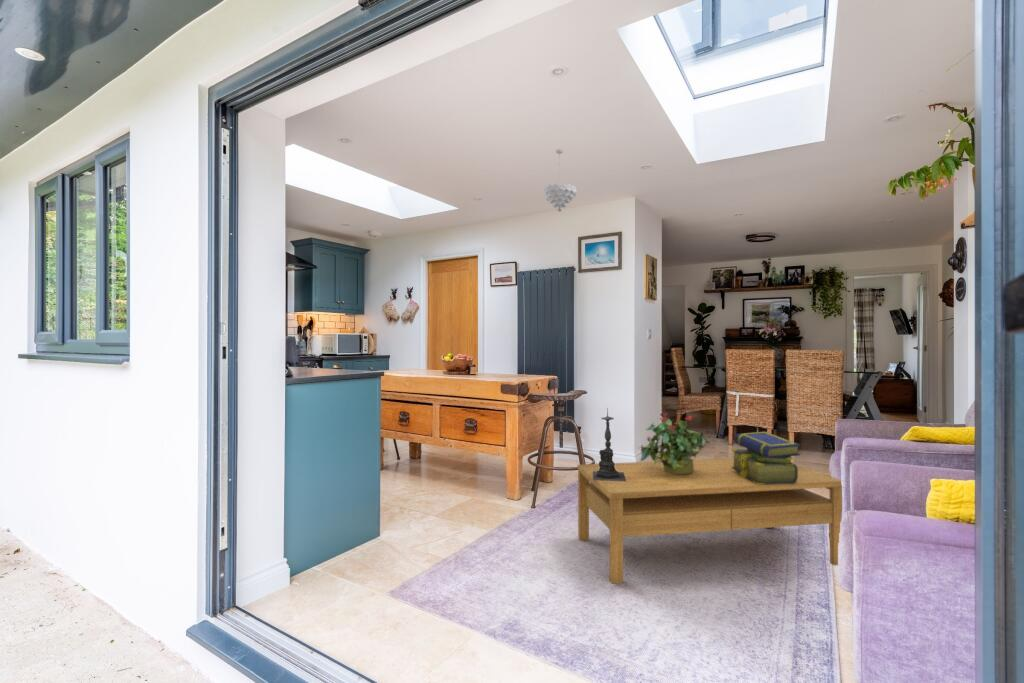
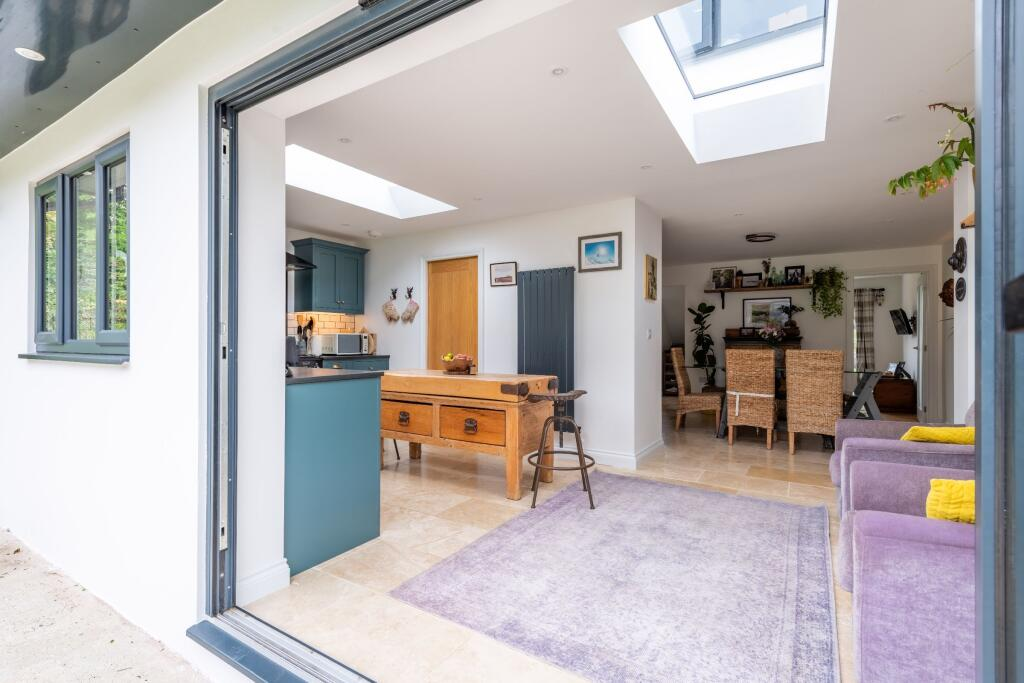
- coffee table (702, 511)
- candle holder (608, 441)
- pendant light (559, 181)
- potted plant (674, 443)
- stack of books (765, 456)
